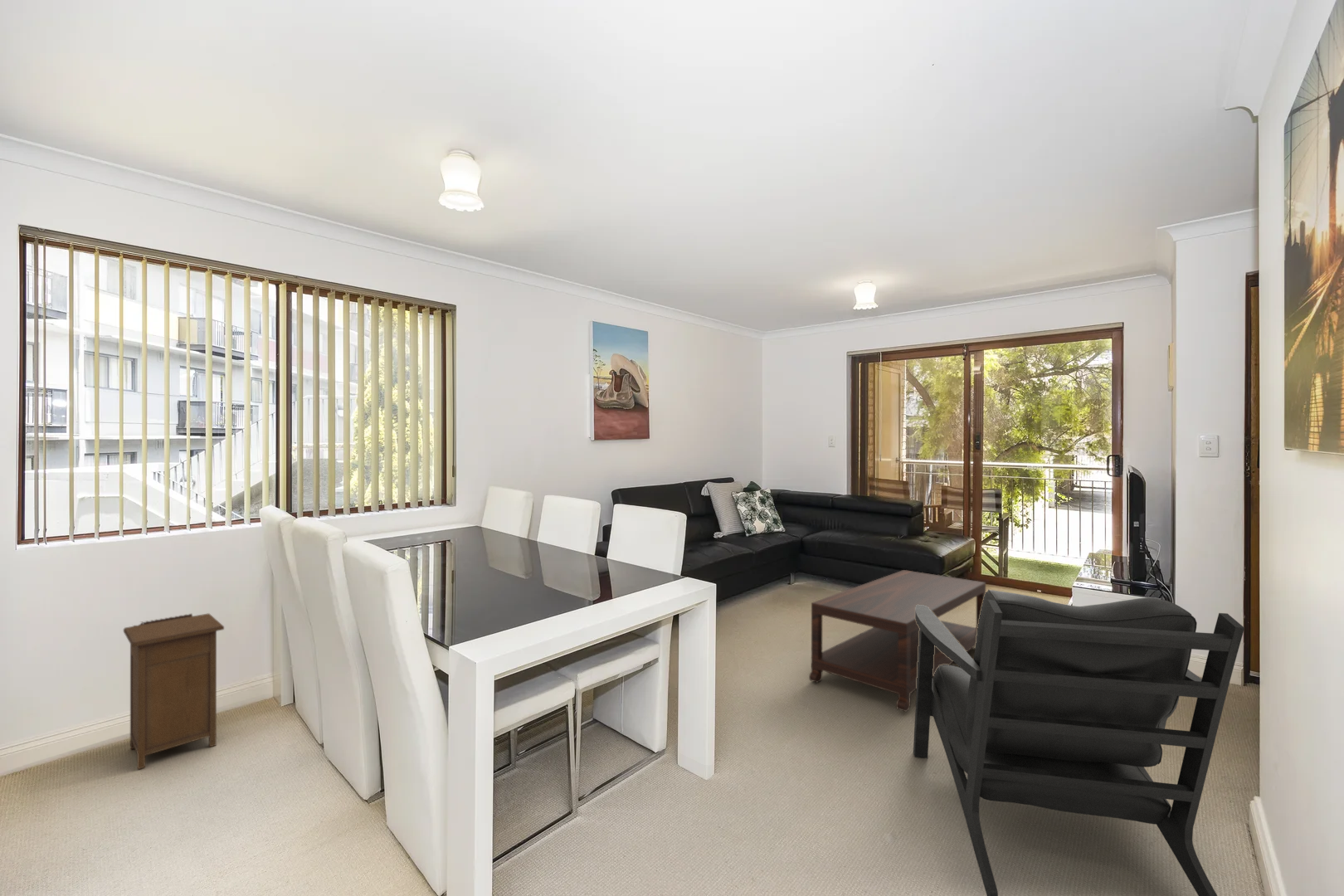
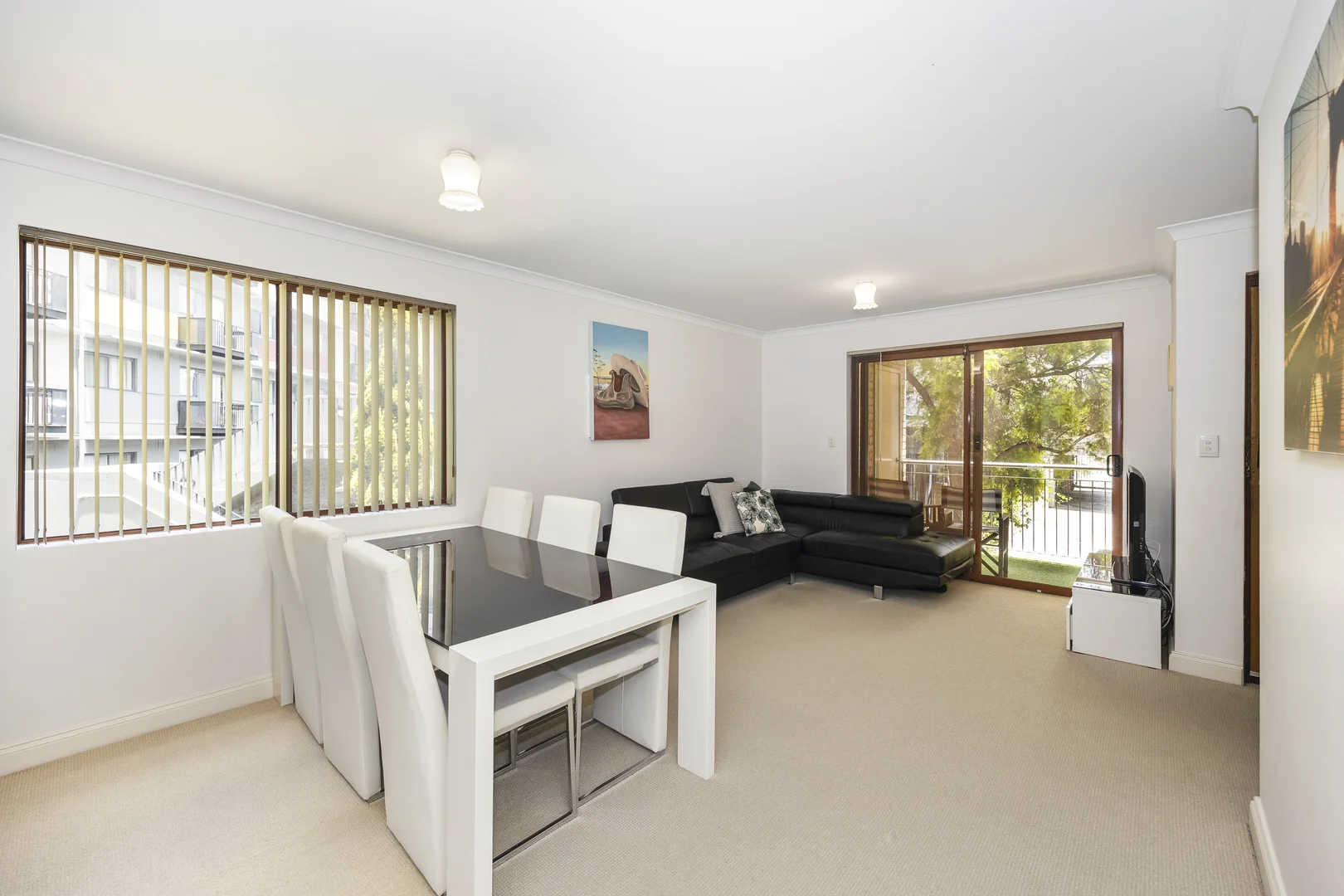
- coffee table (904, 627)
- nightstand (171, 682)
- armchair (1044, 701)
